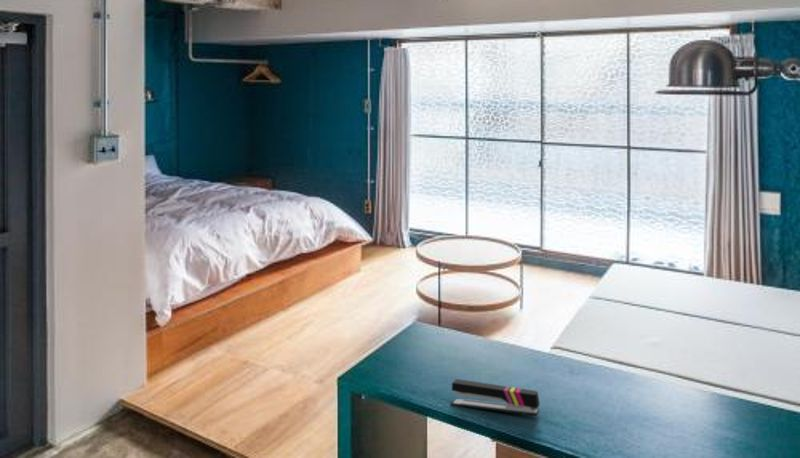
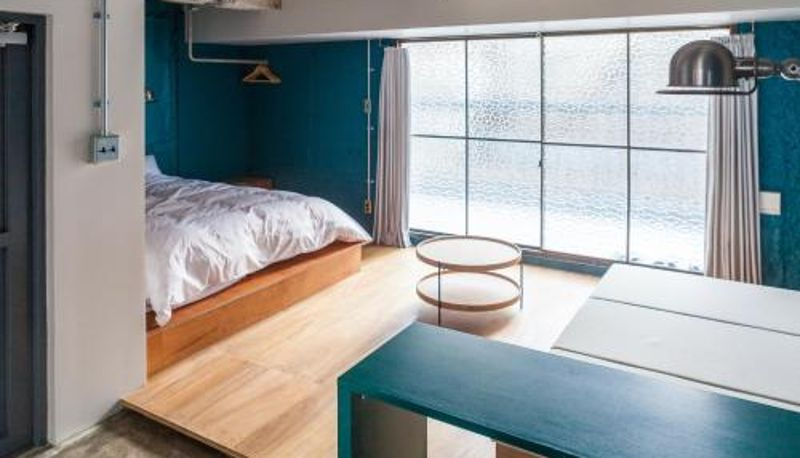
- stapler (494, 396)
